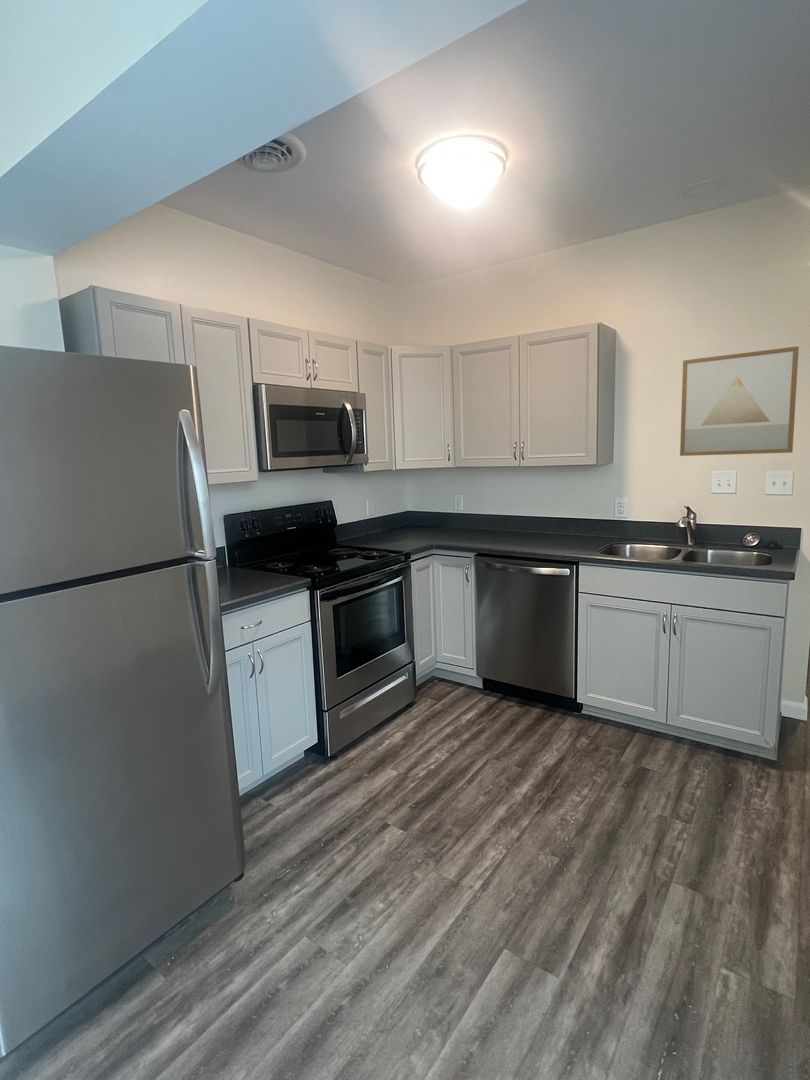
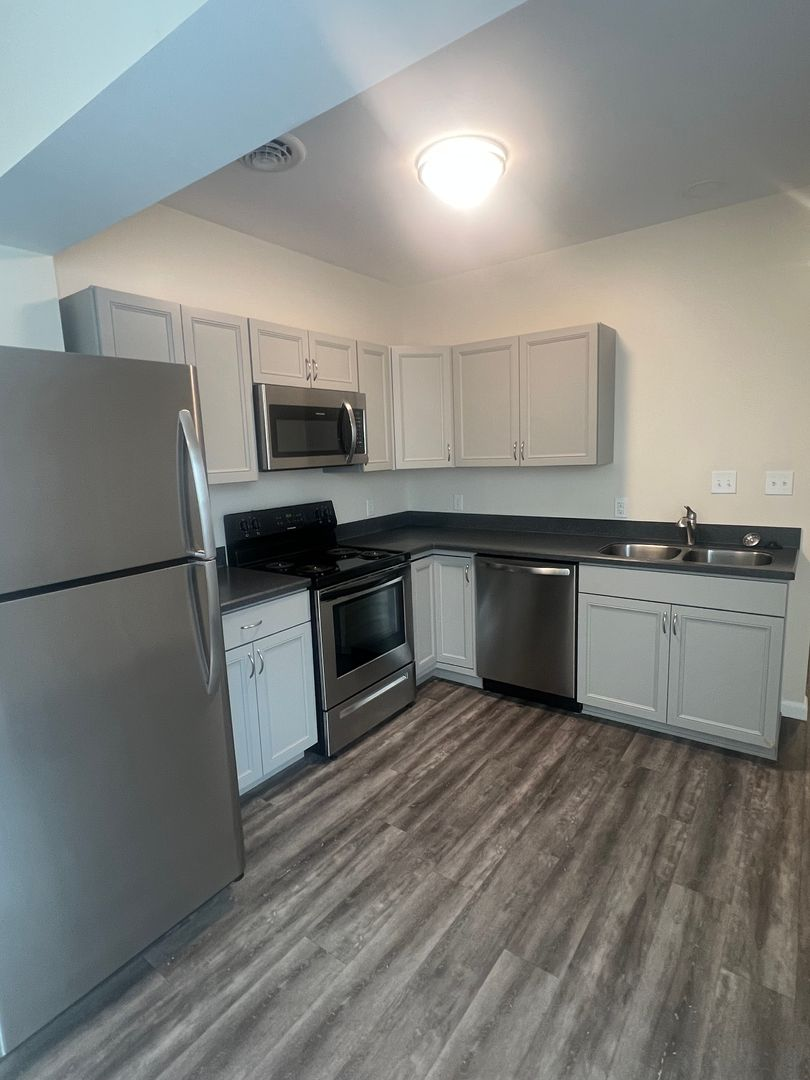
- wall art (735, 404)
